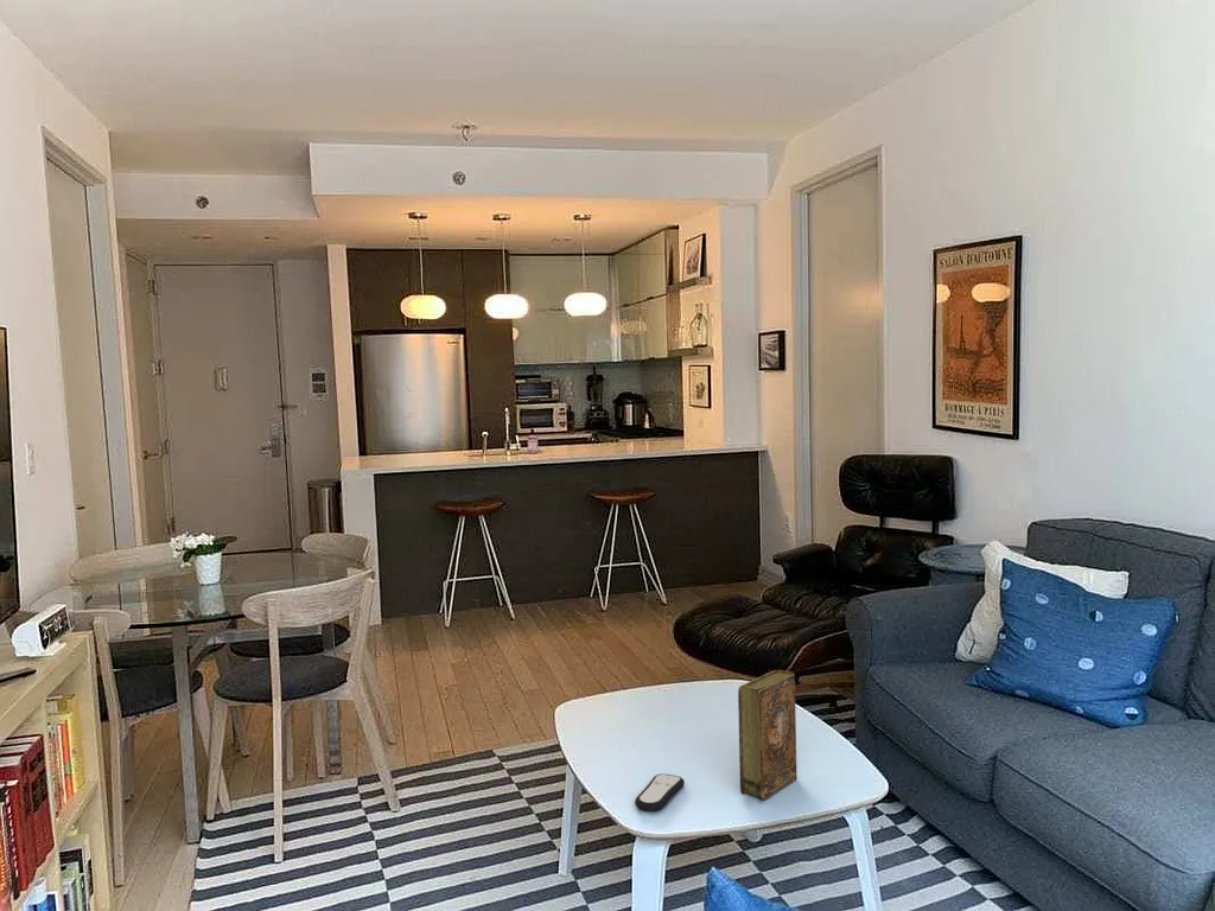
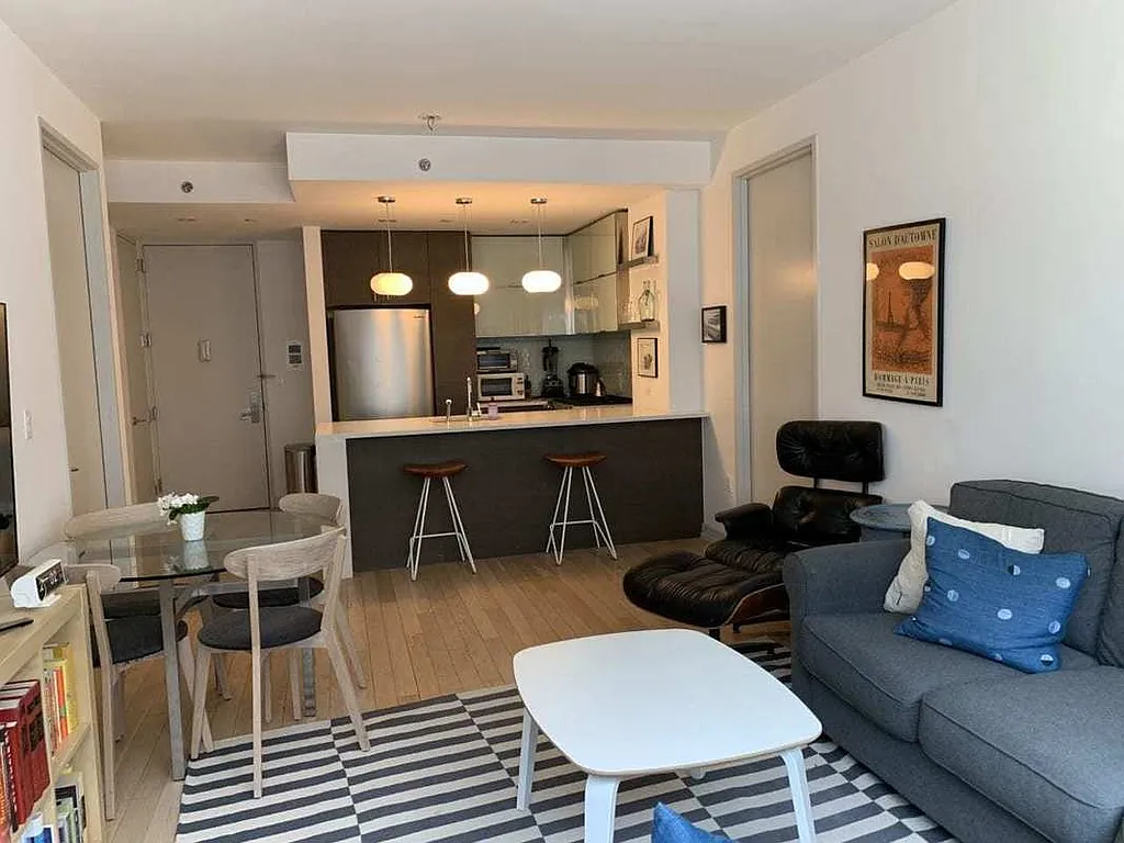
- book (769, 733)
- remote control (659, 791)
